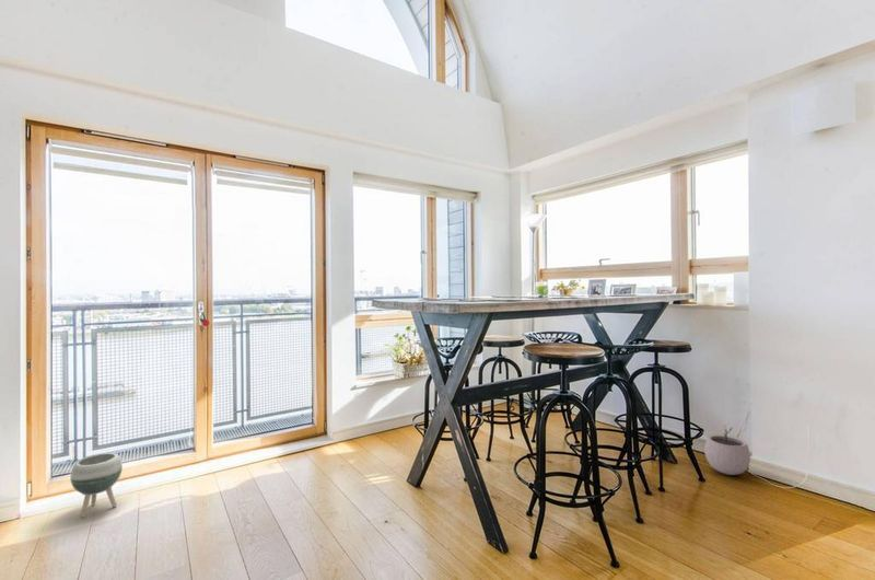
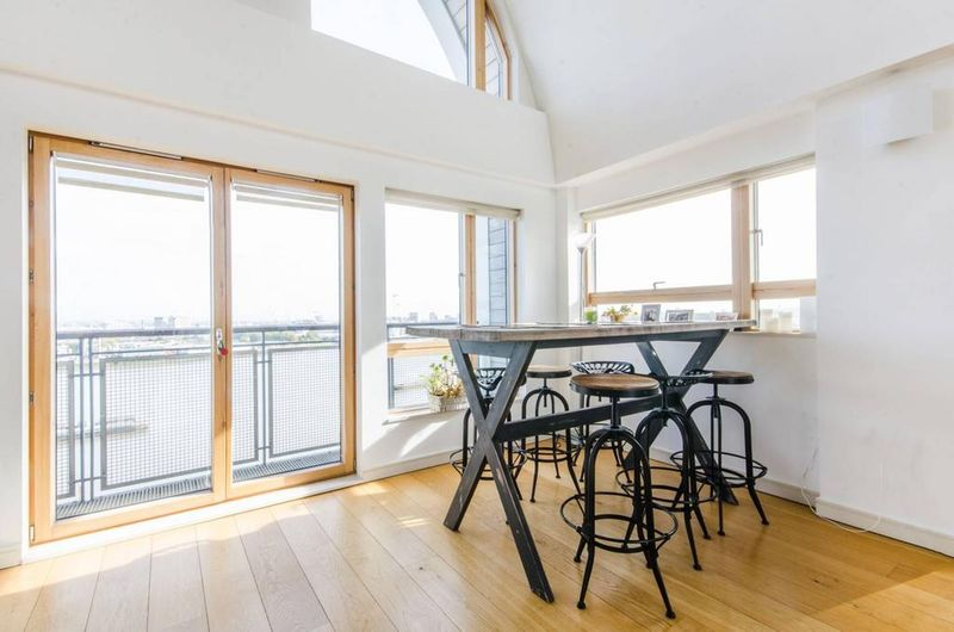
- plant pot (726, 449)
- planter (96, 484)
